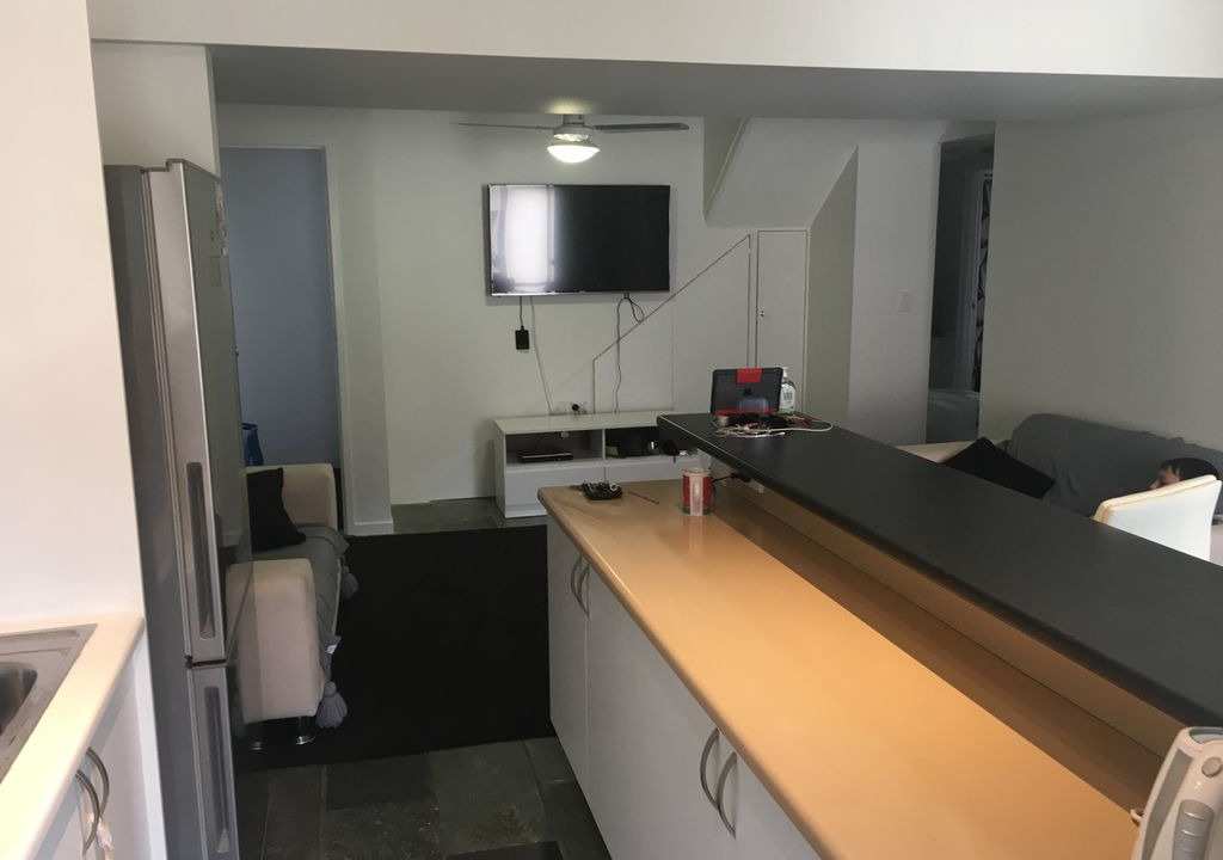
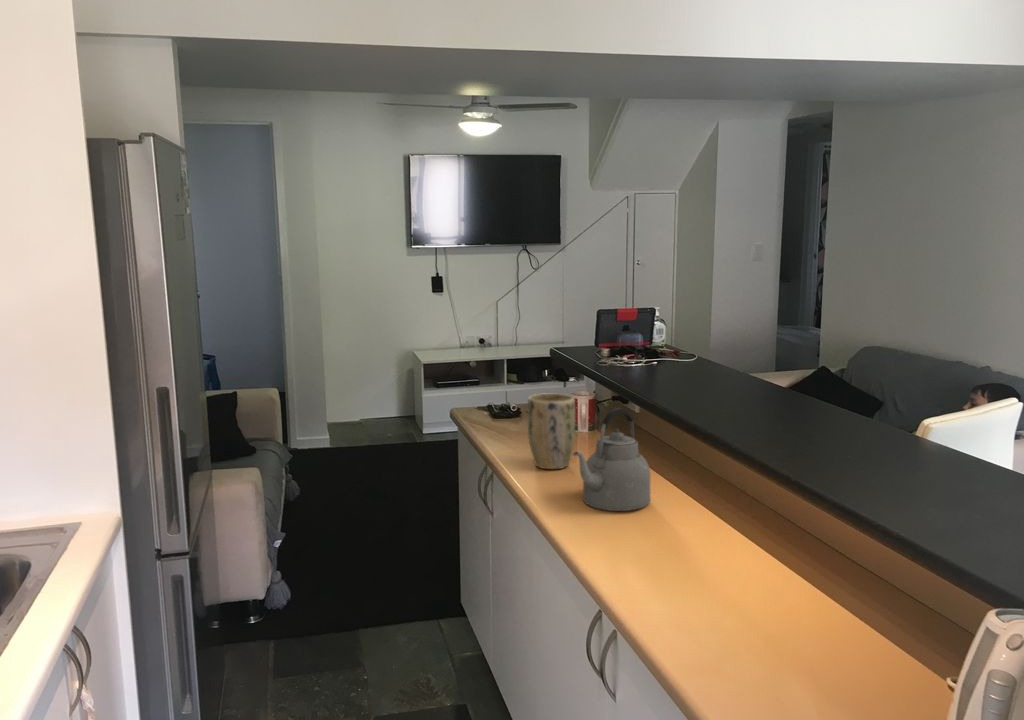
+ plant pot (551, 431)
+ kettle (606, 458)
